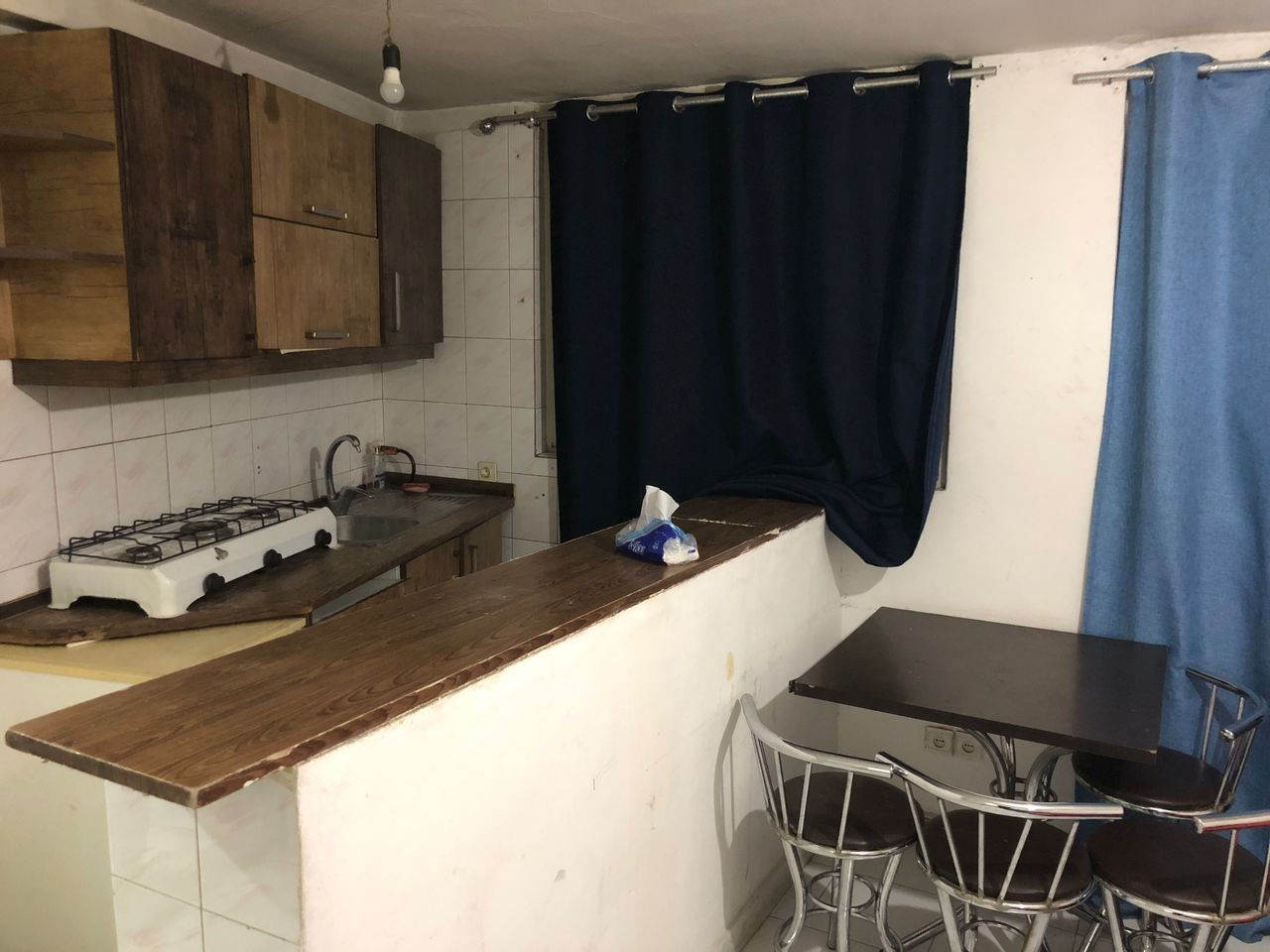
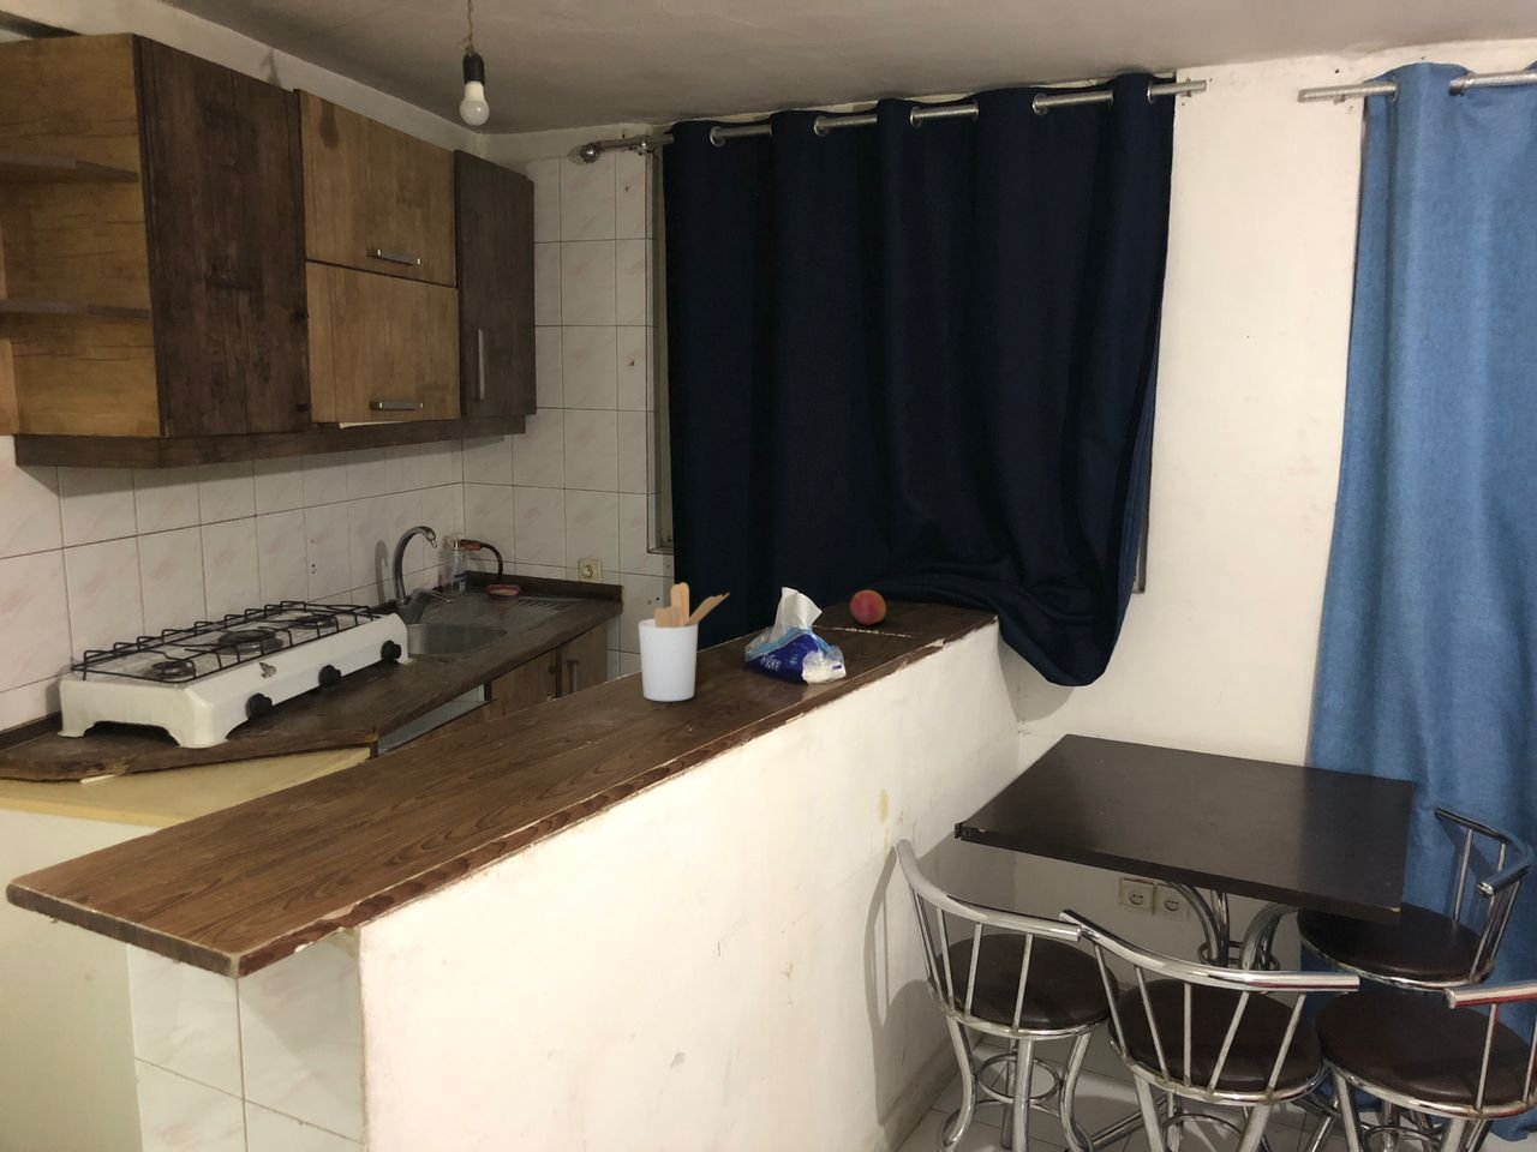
+ fruit (867, 606)
+ utensil holder (684, 643)
